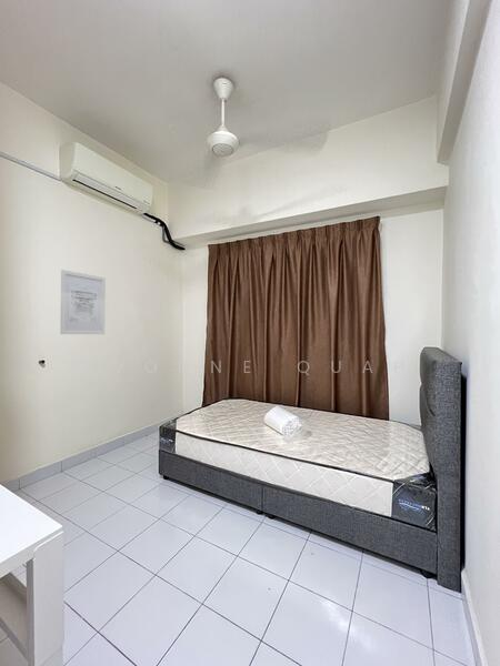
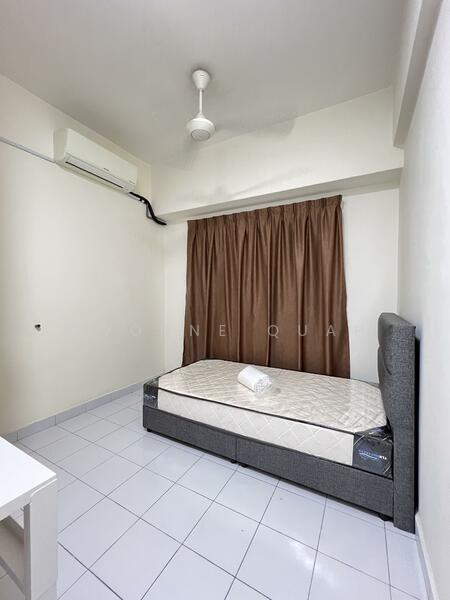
- wall art (83, 304)
